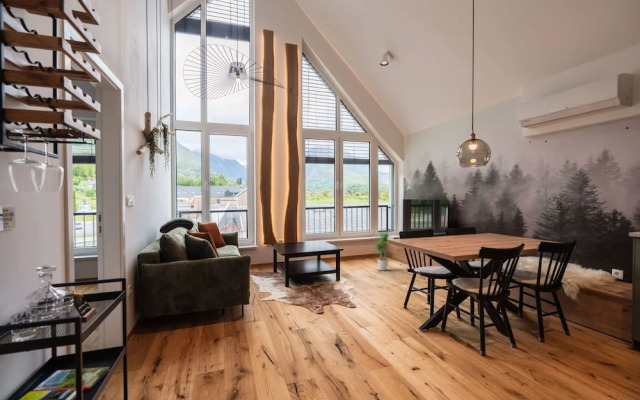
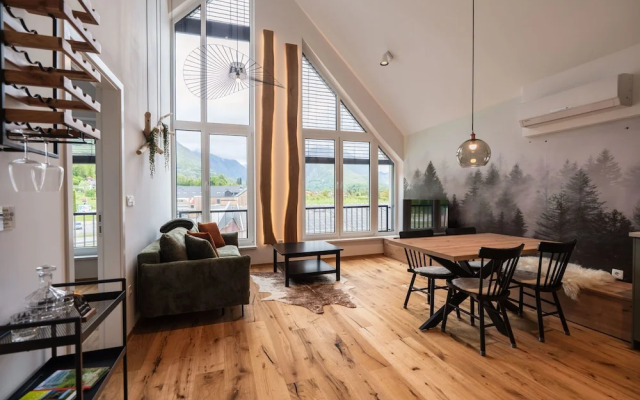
- potted plant (383, 249)
